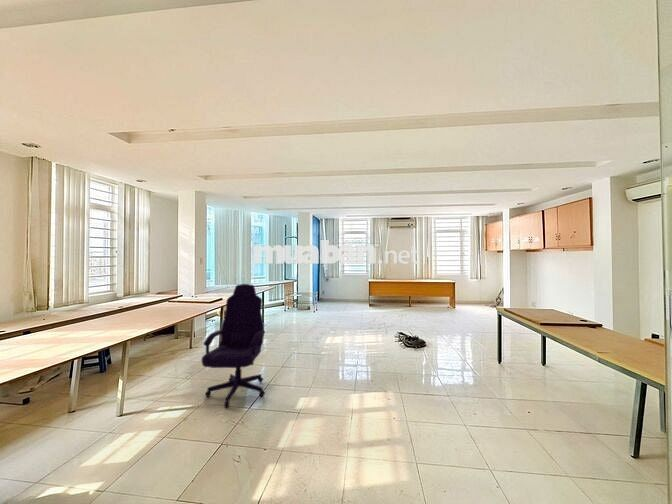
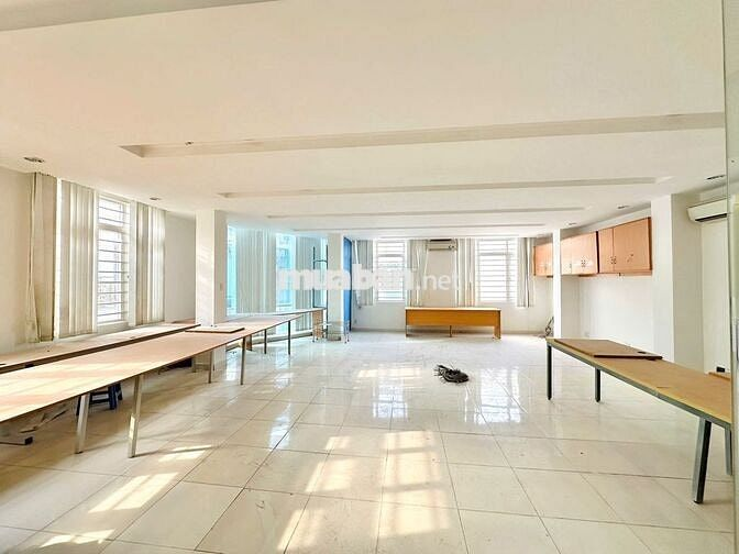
- office chair (236, 340)
